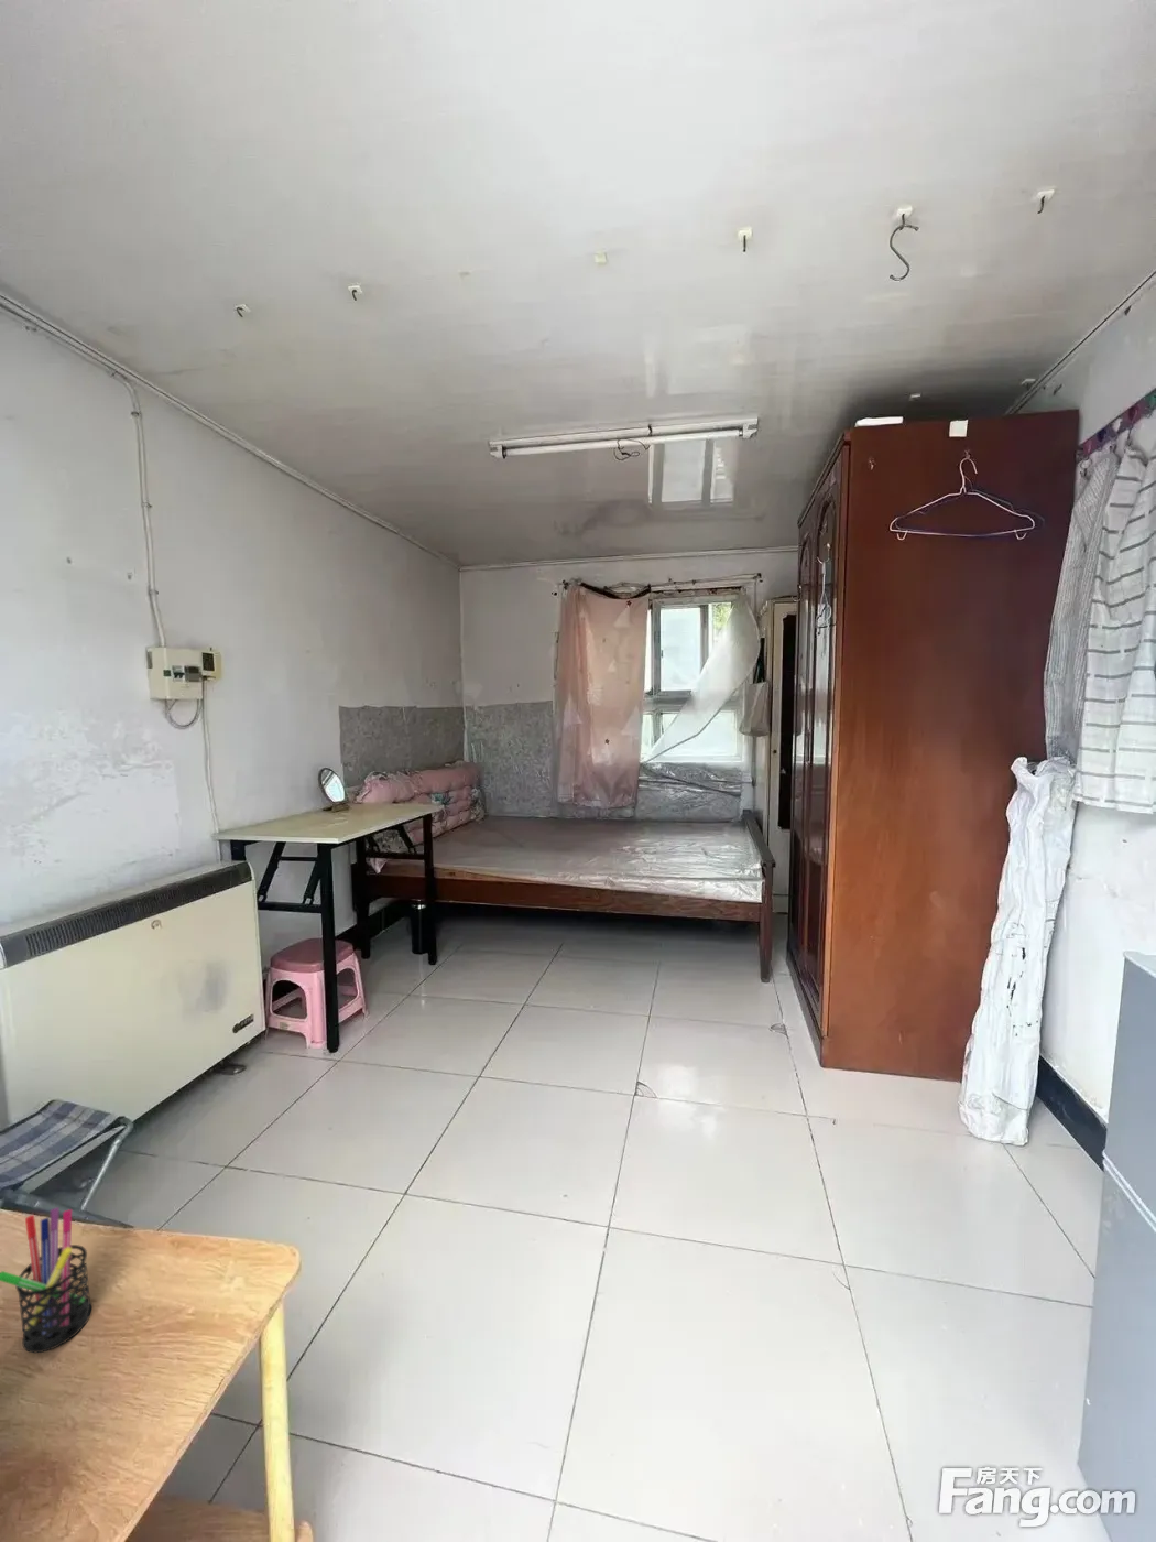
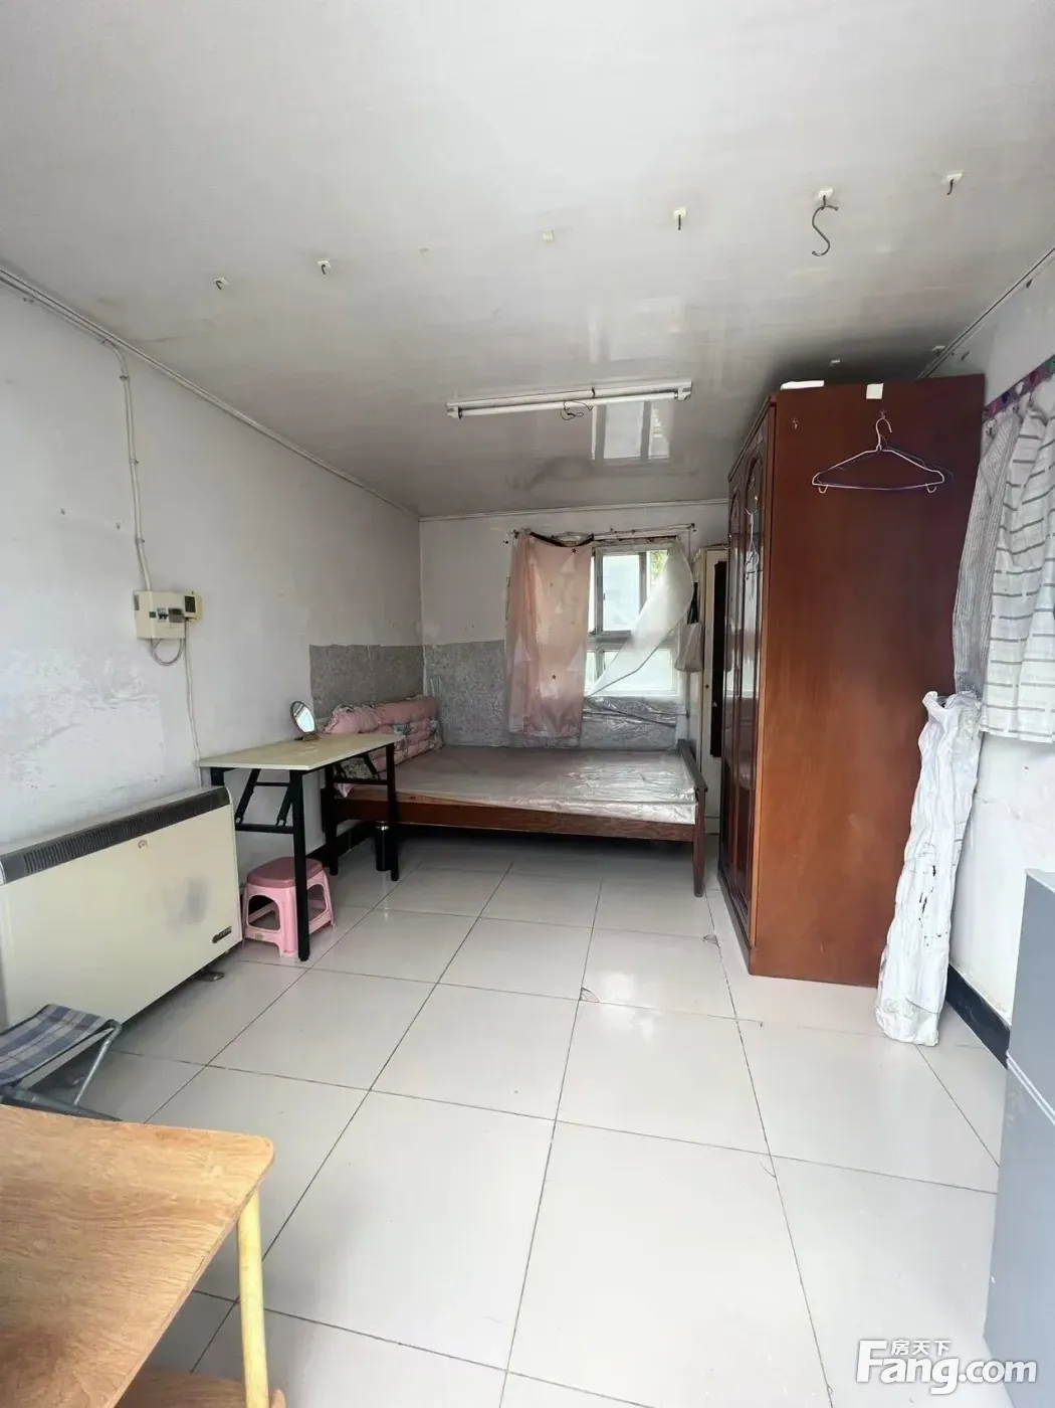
- pen holder (42, 1280)
